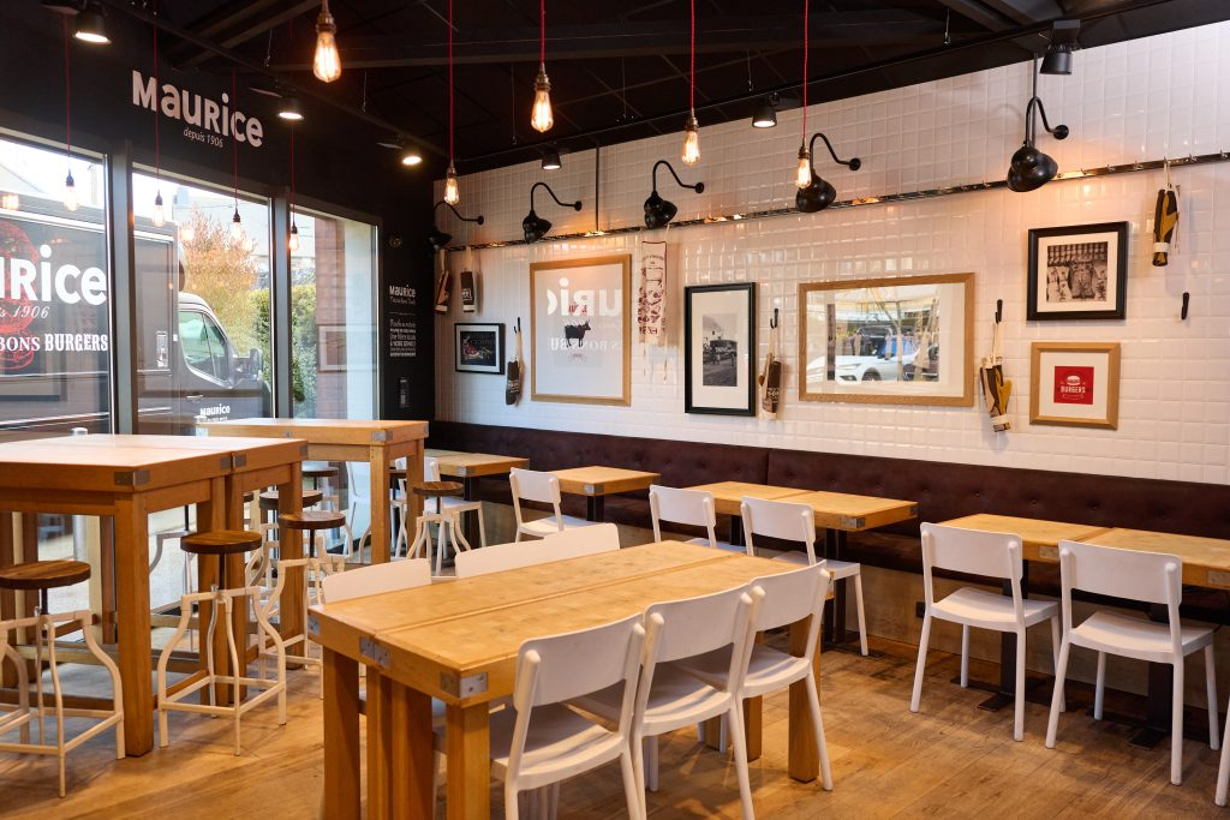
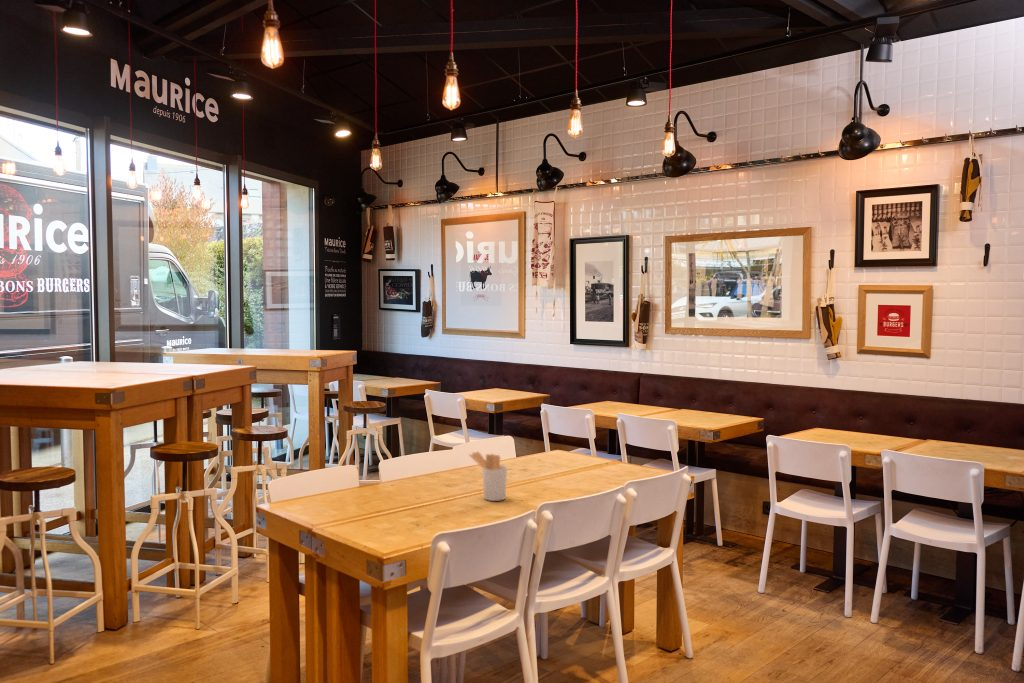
+ utensil holder (488, 474)
